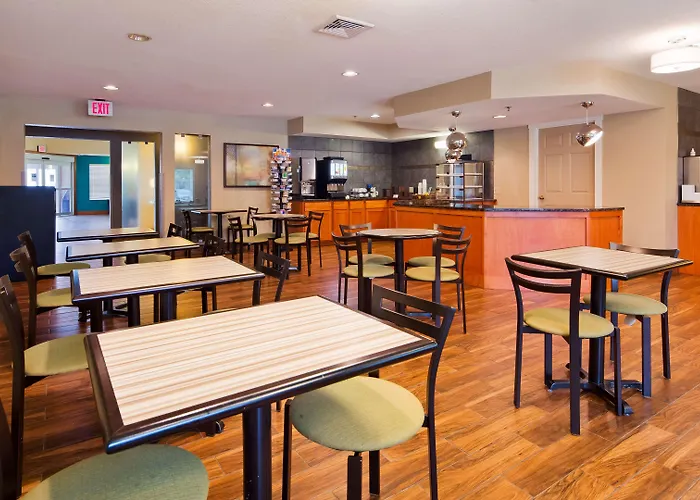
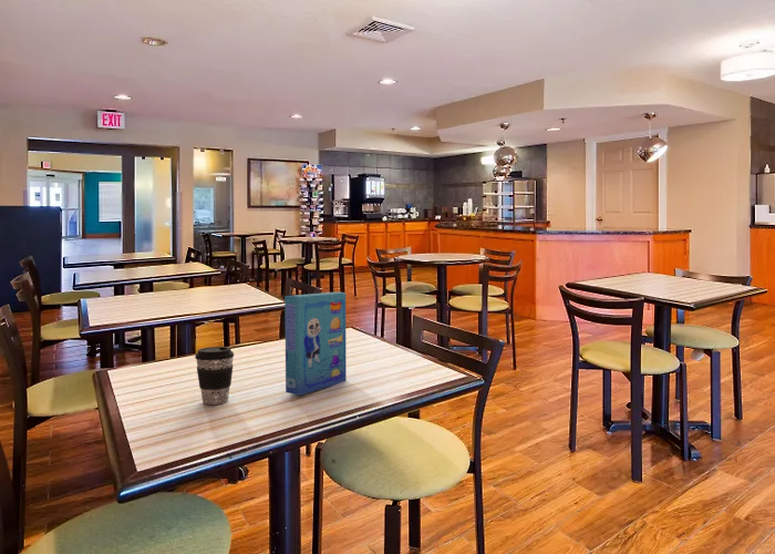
+ coffee cup (215, 375)
+ cereal box (317, 340)
